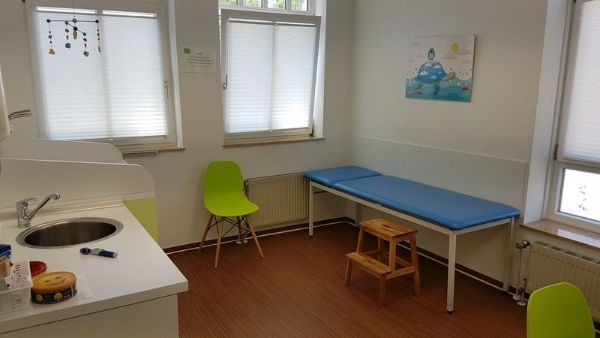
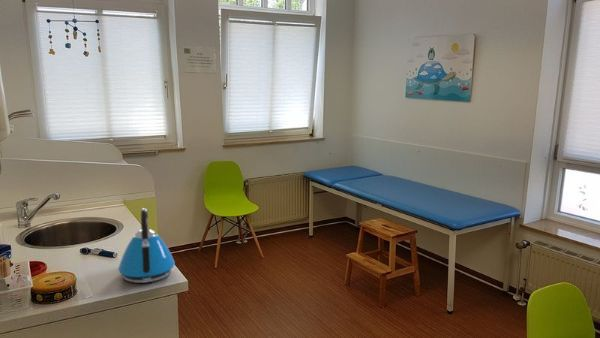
+ kettle (145, 241)
